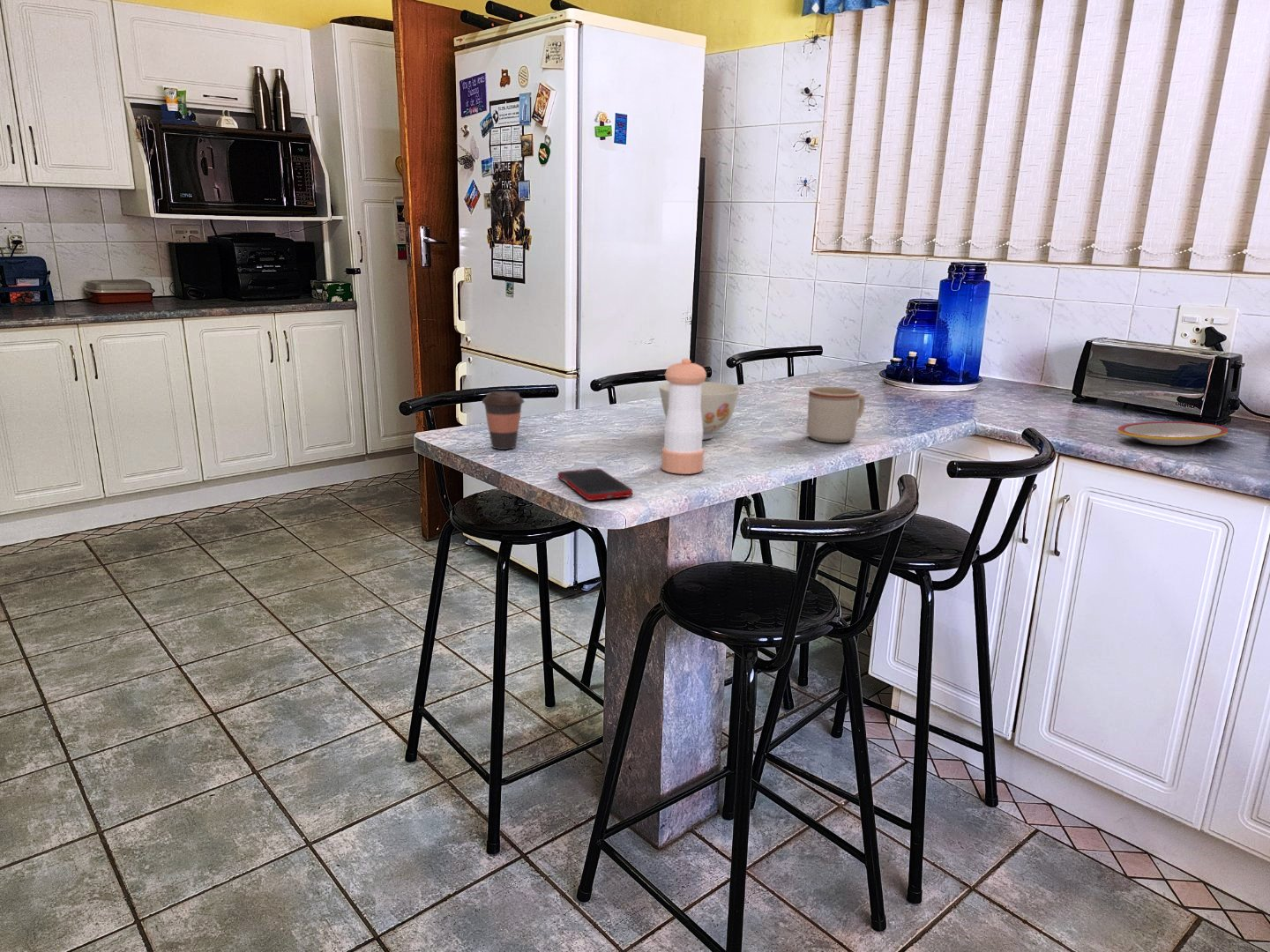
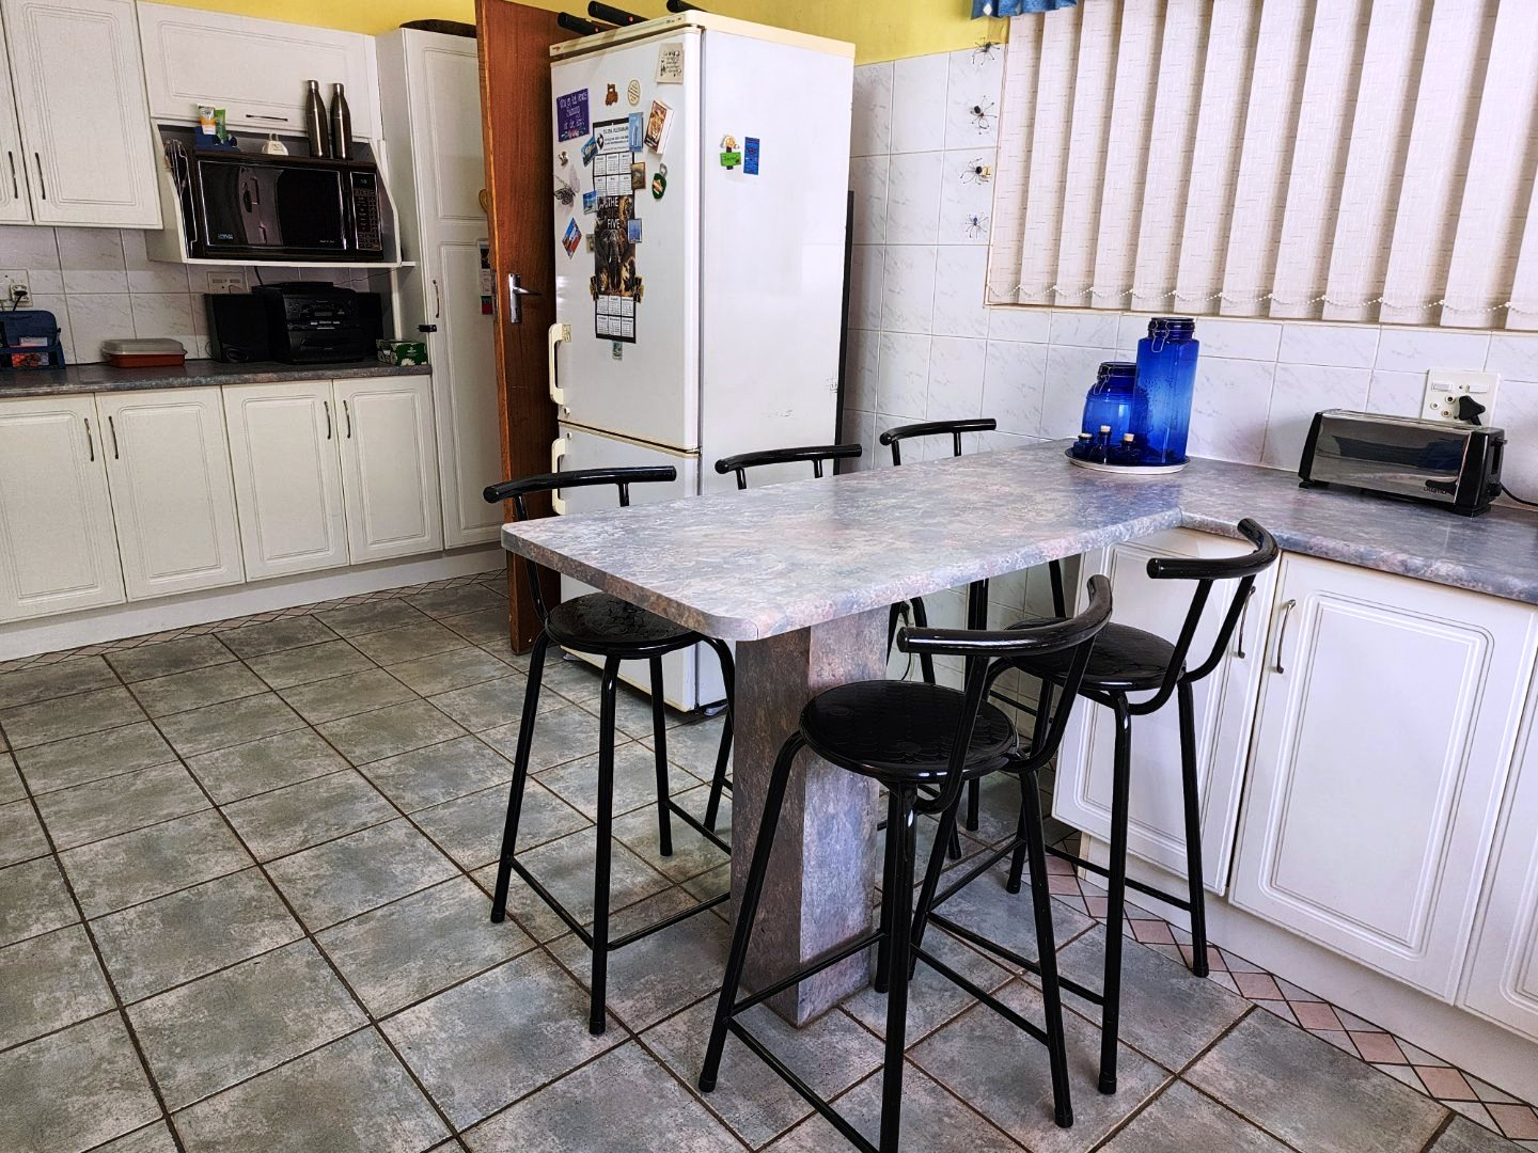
- plate (1171, 435)
- mug (838, 413)
- coffee cup (503, 420)
- cell phone (594, 483)
- pepper shaker (684, 414)
- bowl (701, 412)
